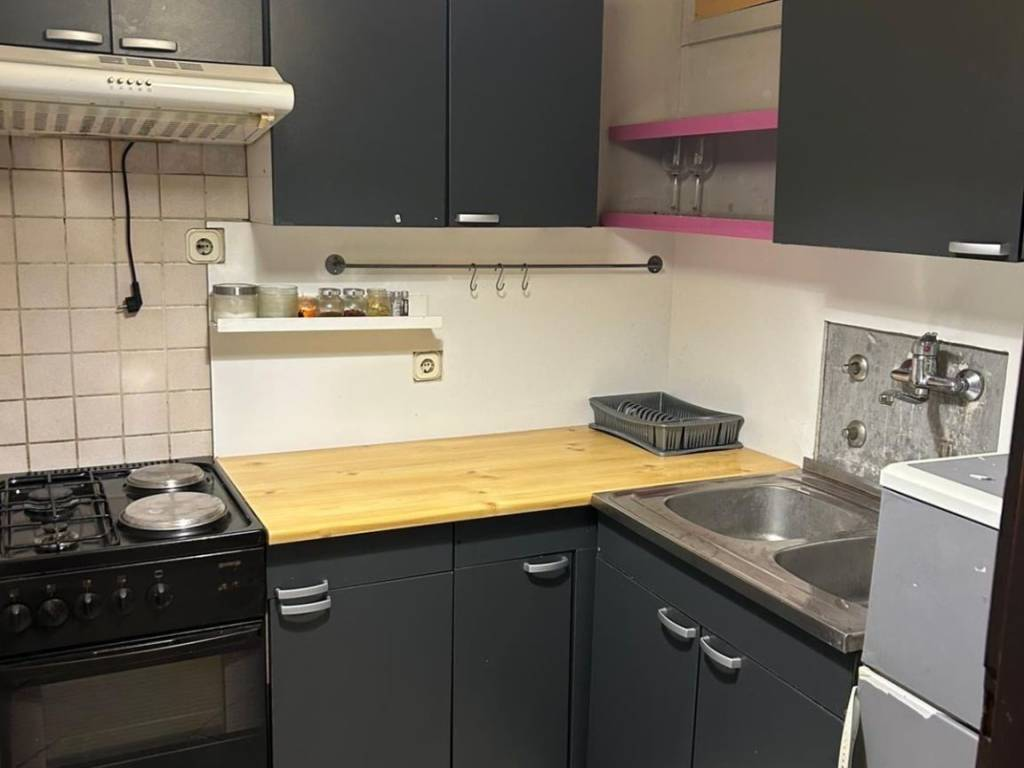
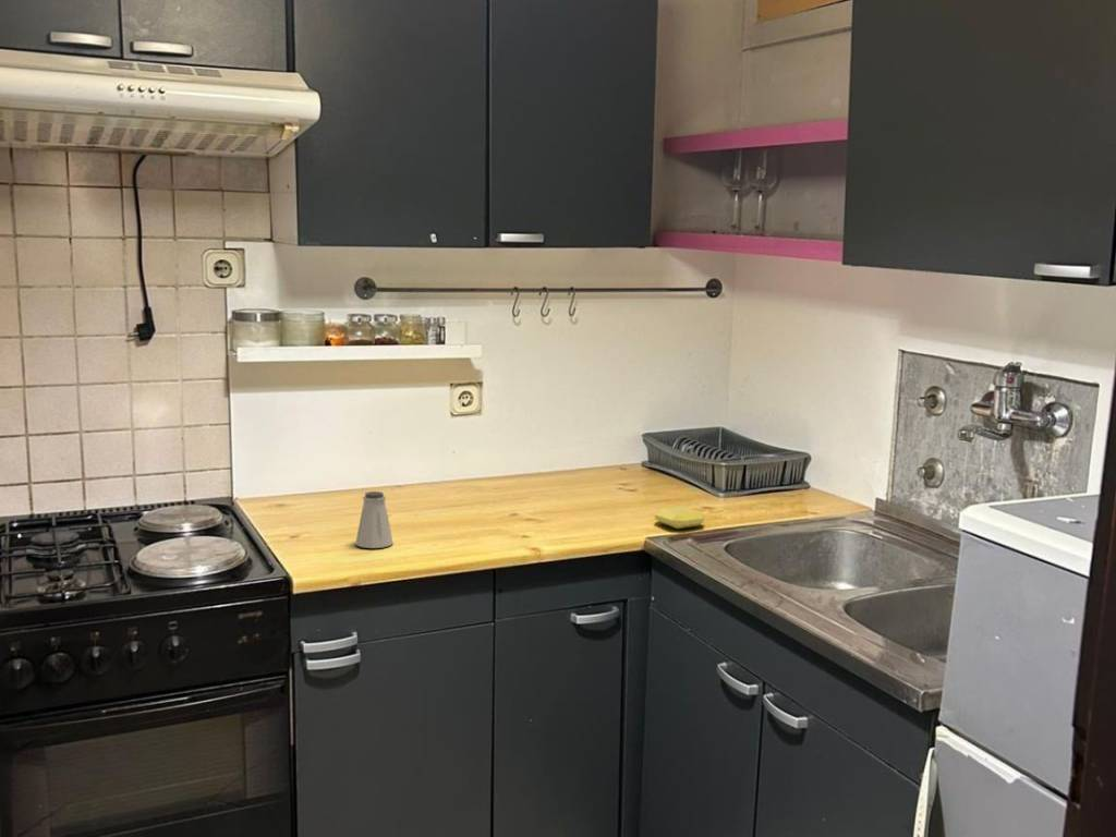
+ saltshaker (374, 518)
+ soap bar (679, 517)
